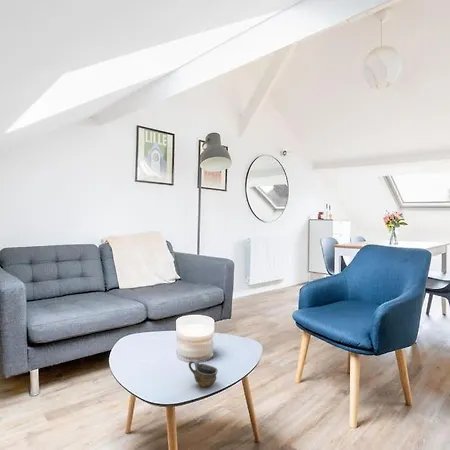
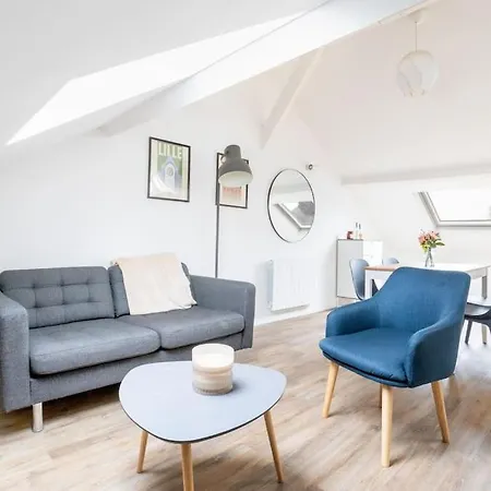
- cup (204, 372)
